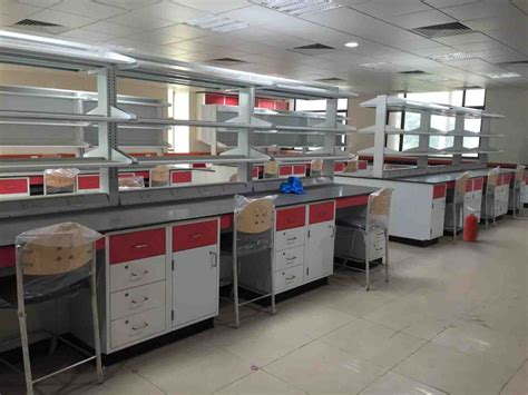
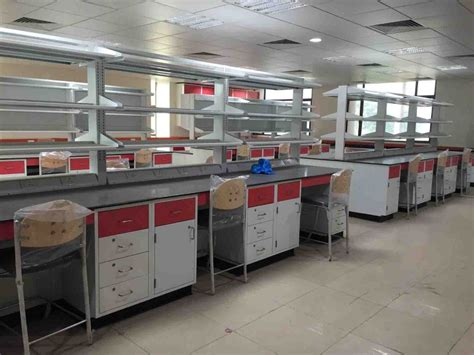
- fire extinguisher (473, 224)
